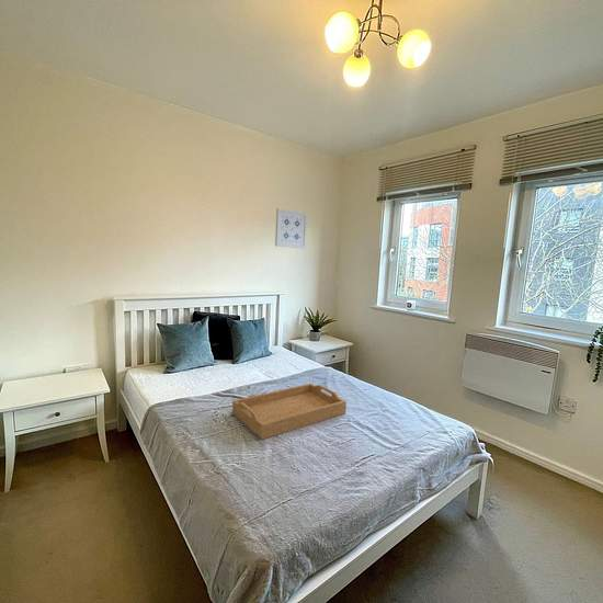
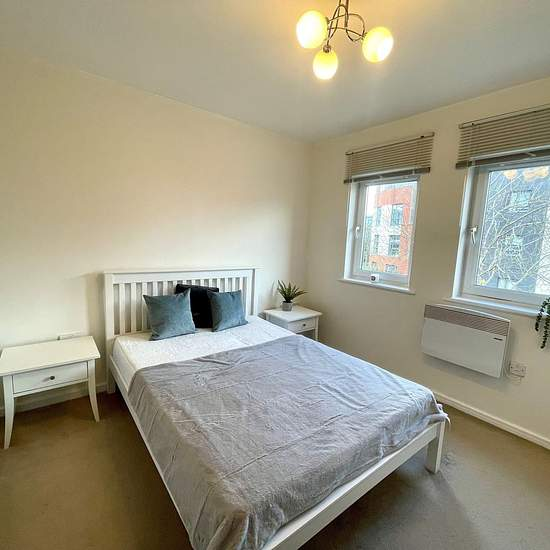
- wall art (291, 229)
- serving tray (289, 405)
